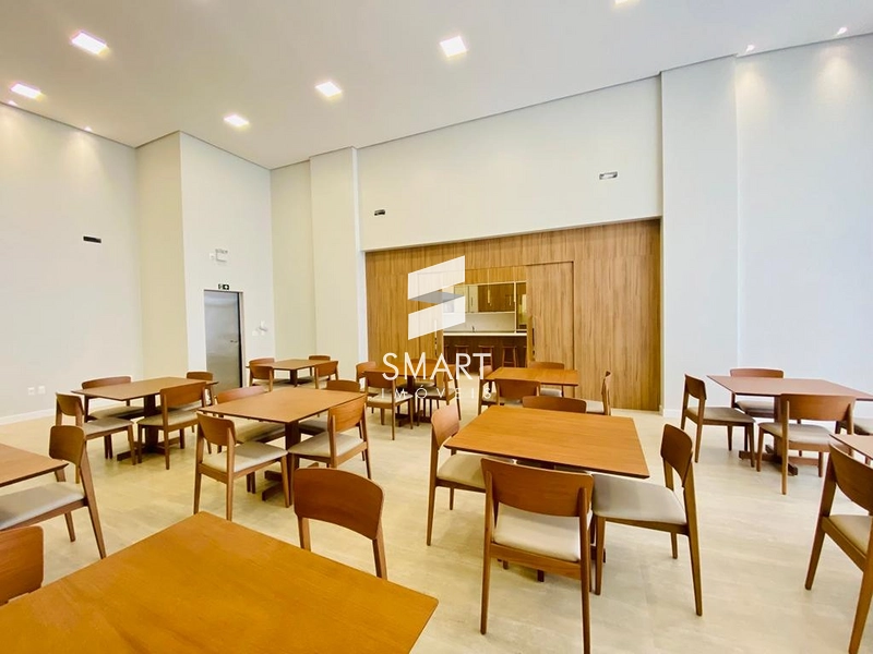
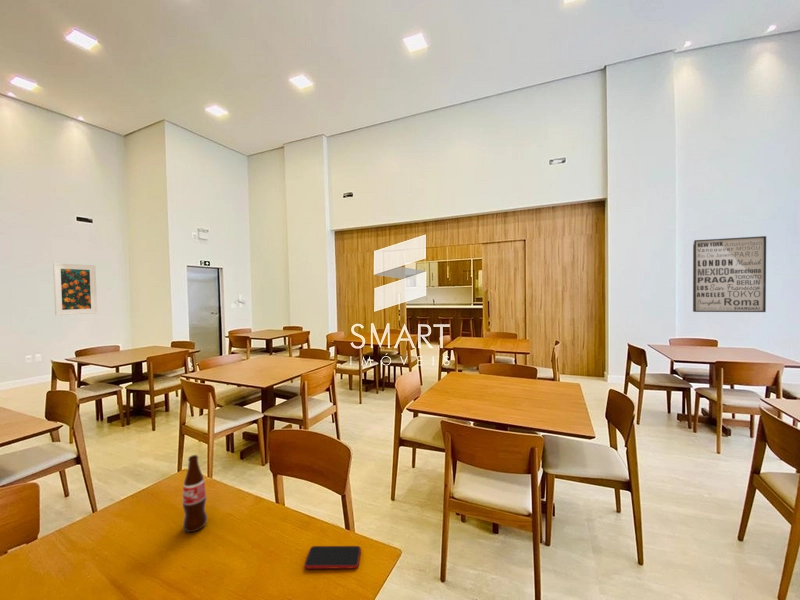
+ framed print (76, 289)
+ wall art (728, 275)
+ smartphone (333, 556)
+ bottle (194, 491)
